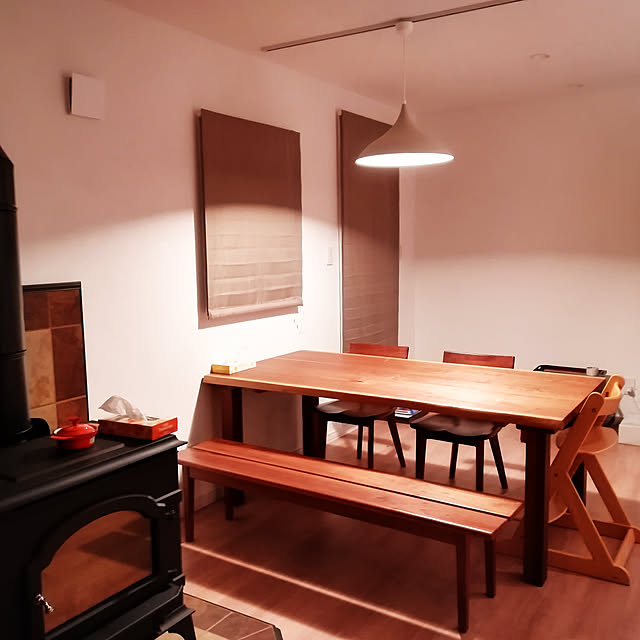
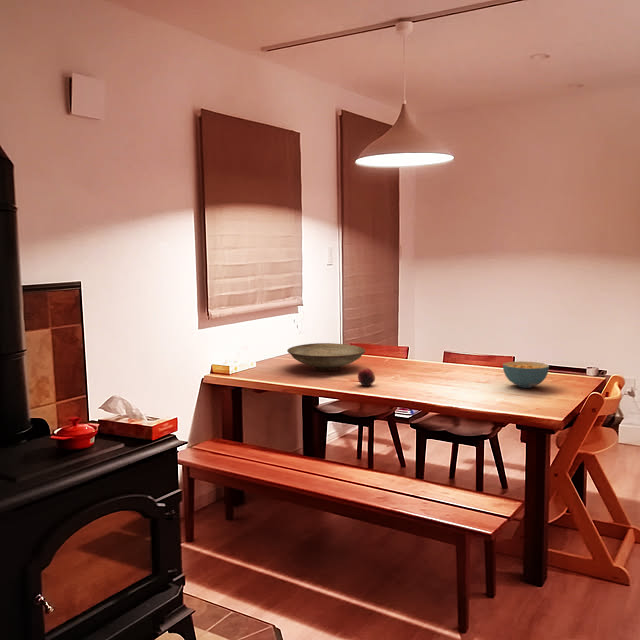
+ fruit (366, 377)
+ cereal bowl (525, 375)
+ decorative bowl (326, 358)
